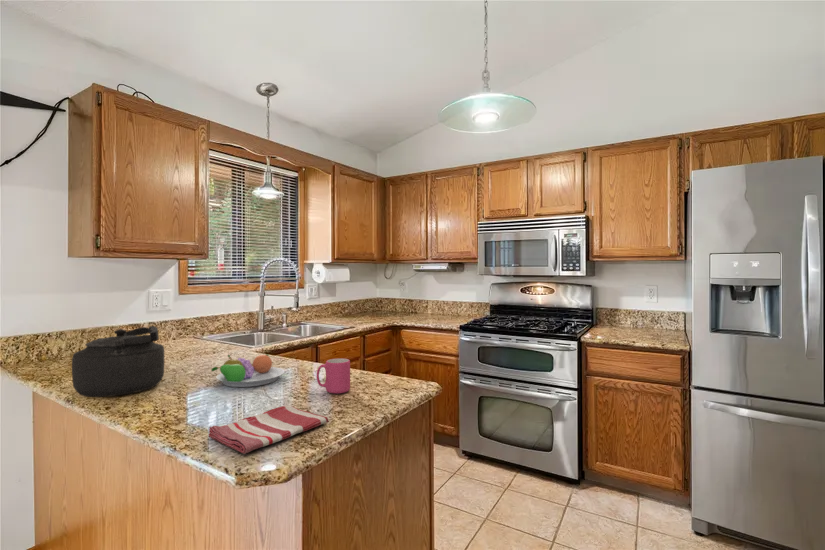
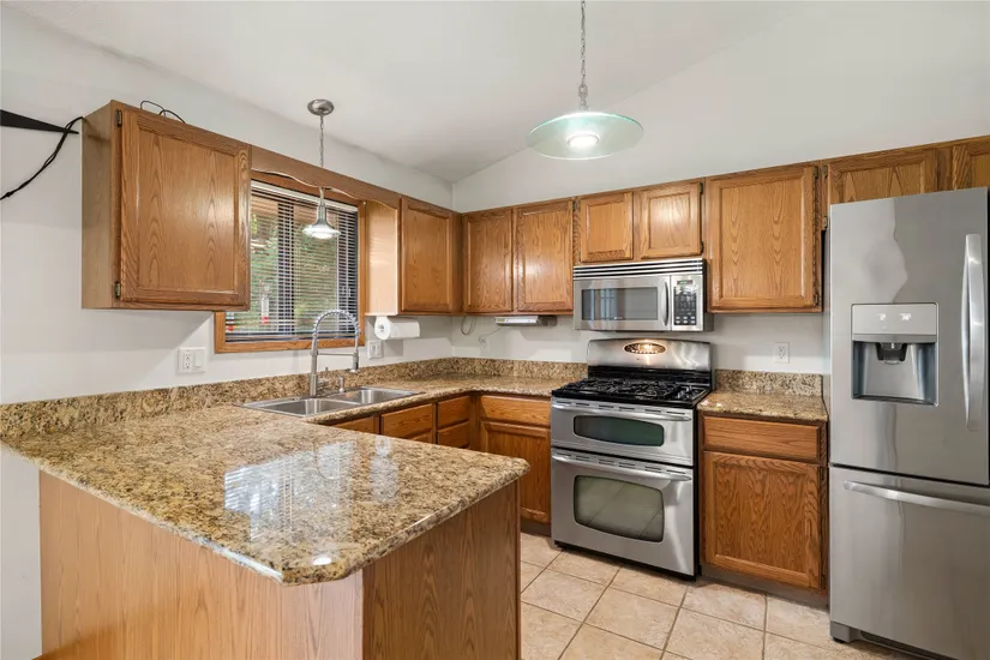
- kettle (122, 358)
- fruit bowl (248, 367)
- dish towel (270, 425)
- mug (333, 376)
